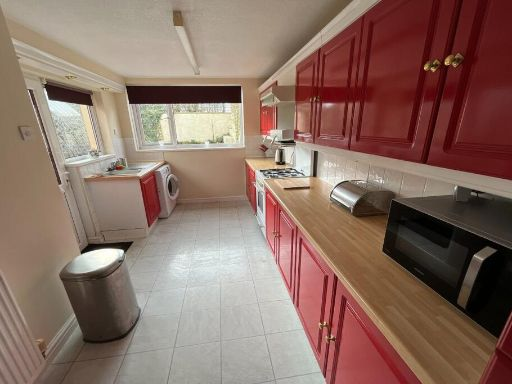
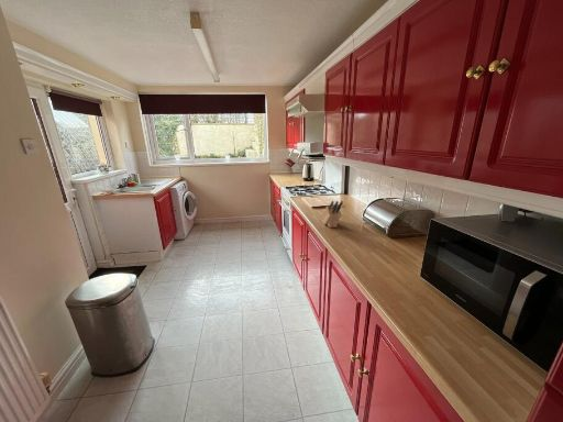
+ knife block (330, 211)
